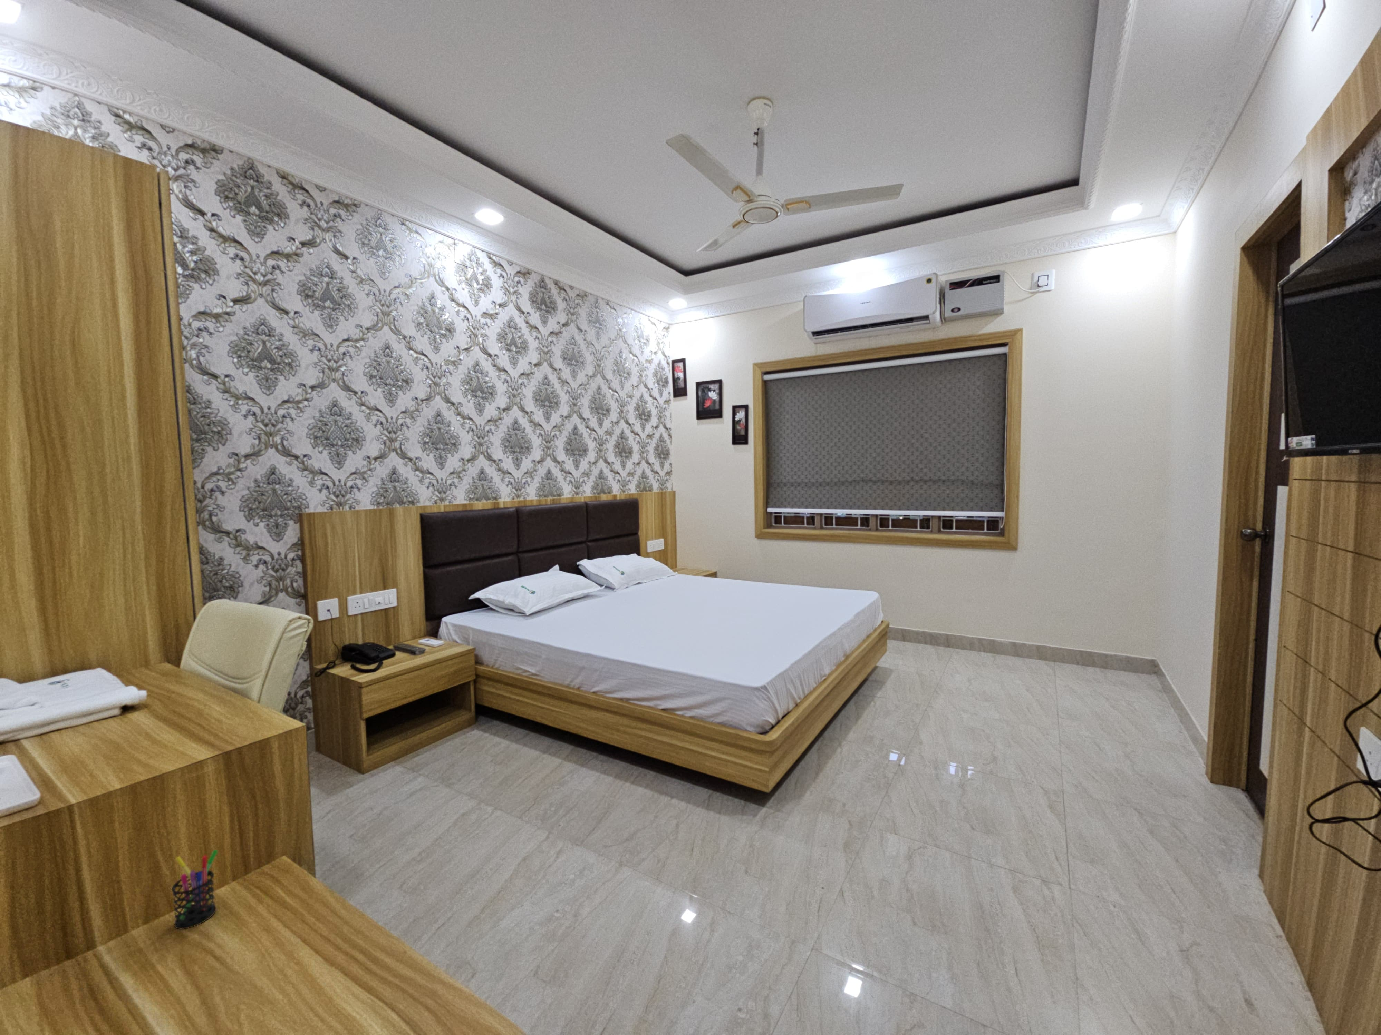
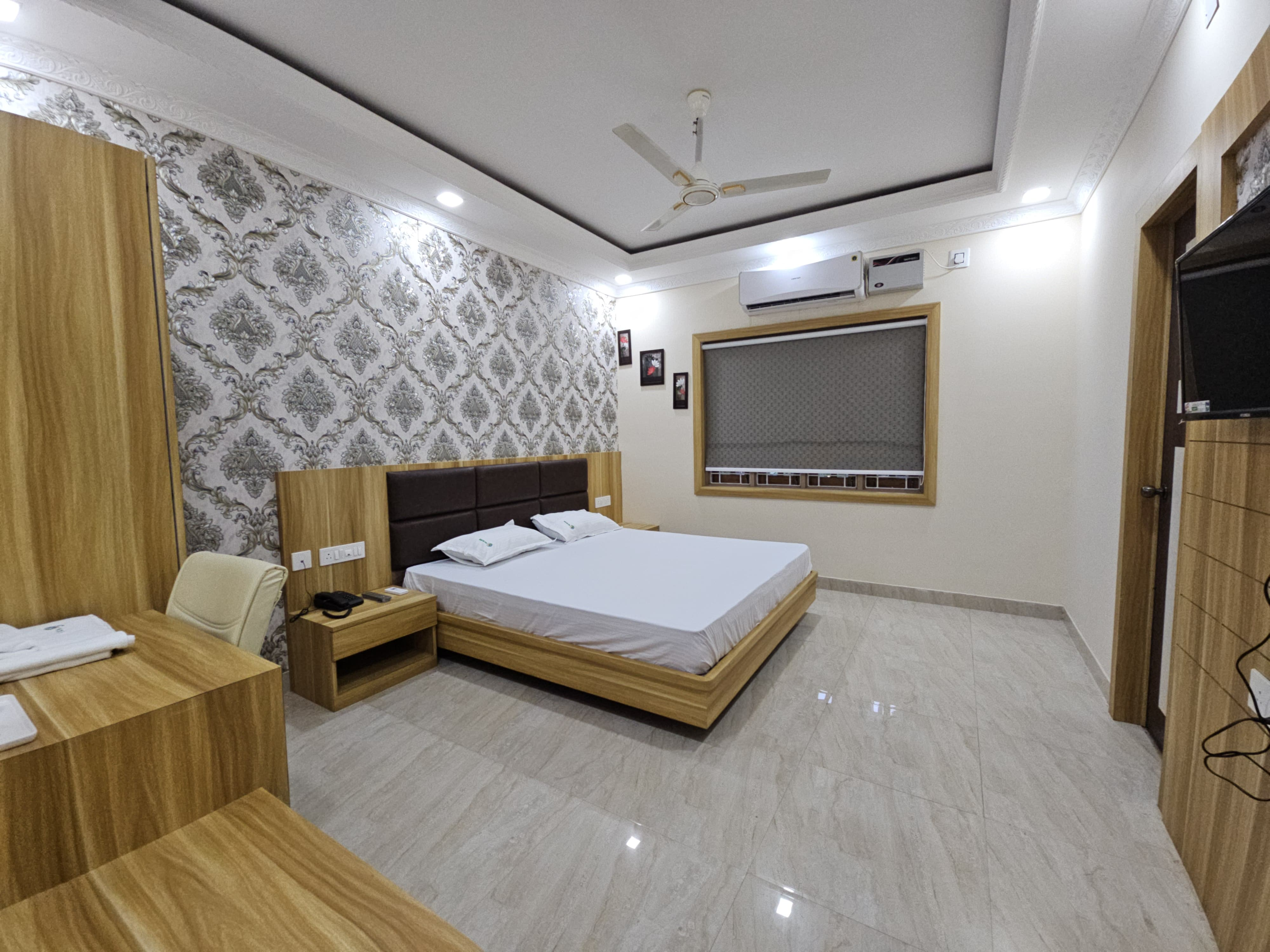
- pen holder (199, 883)
